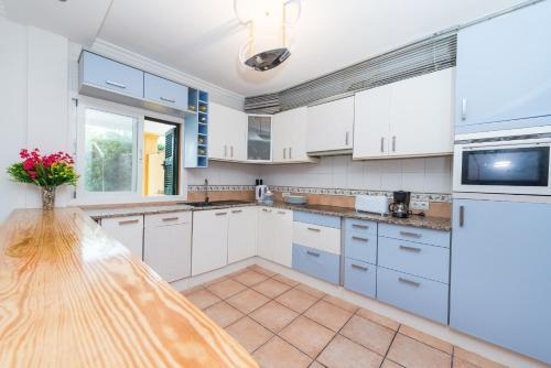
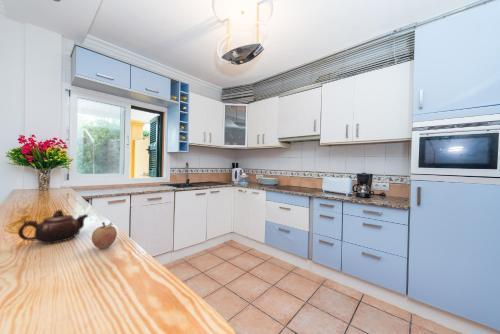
+ teapot (56, 224)
+ fruit (104, 234)
